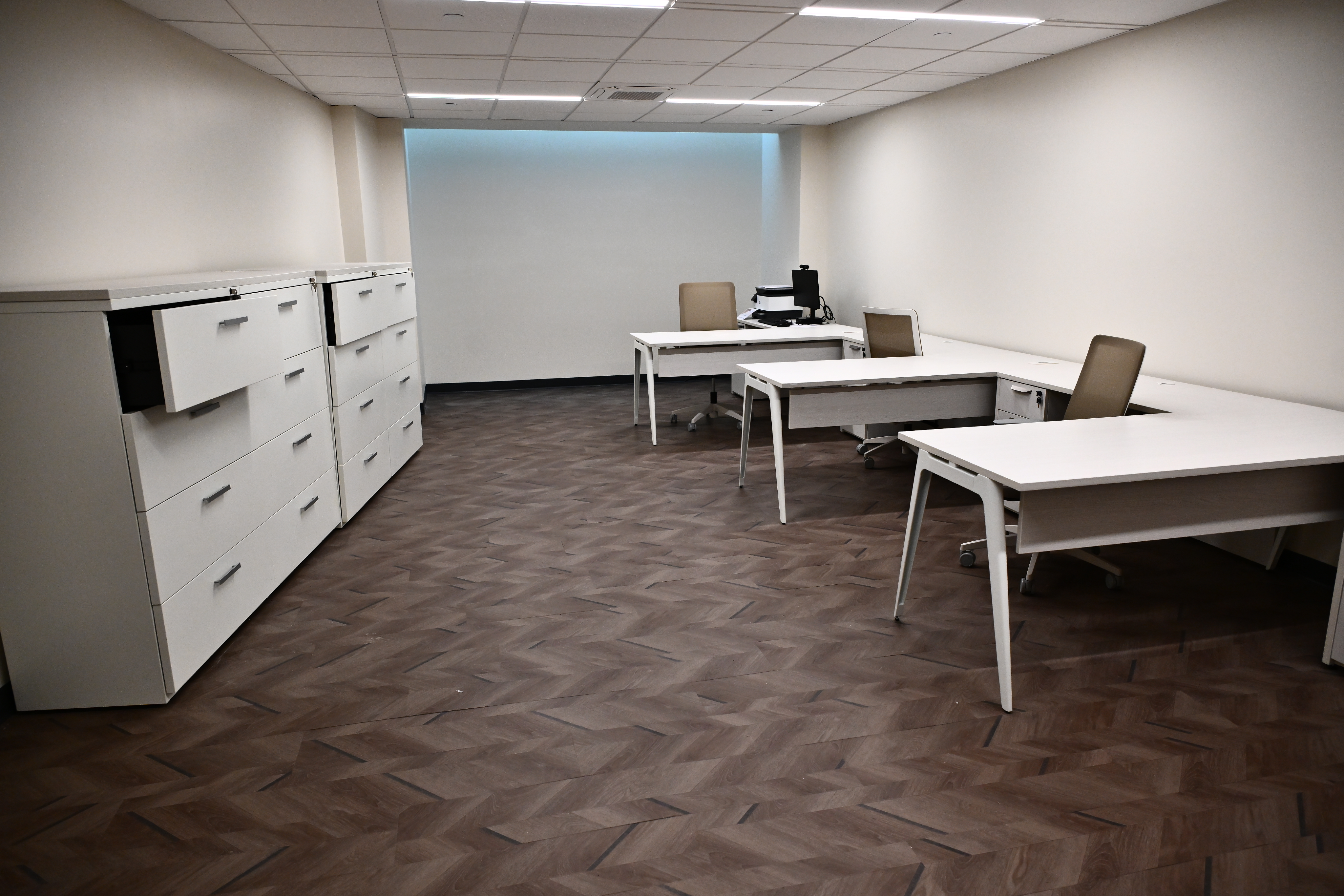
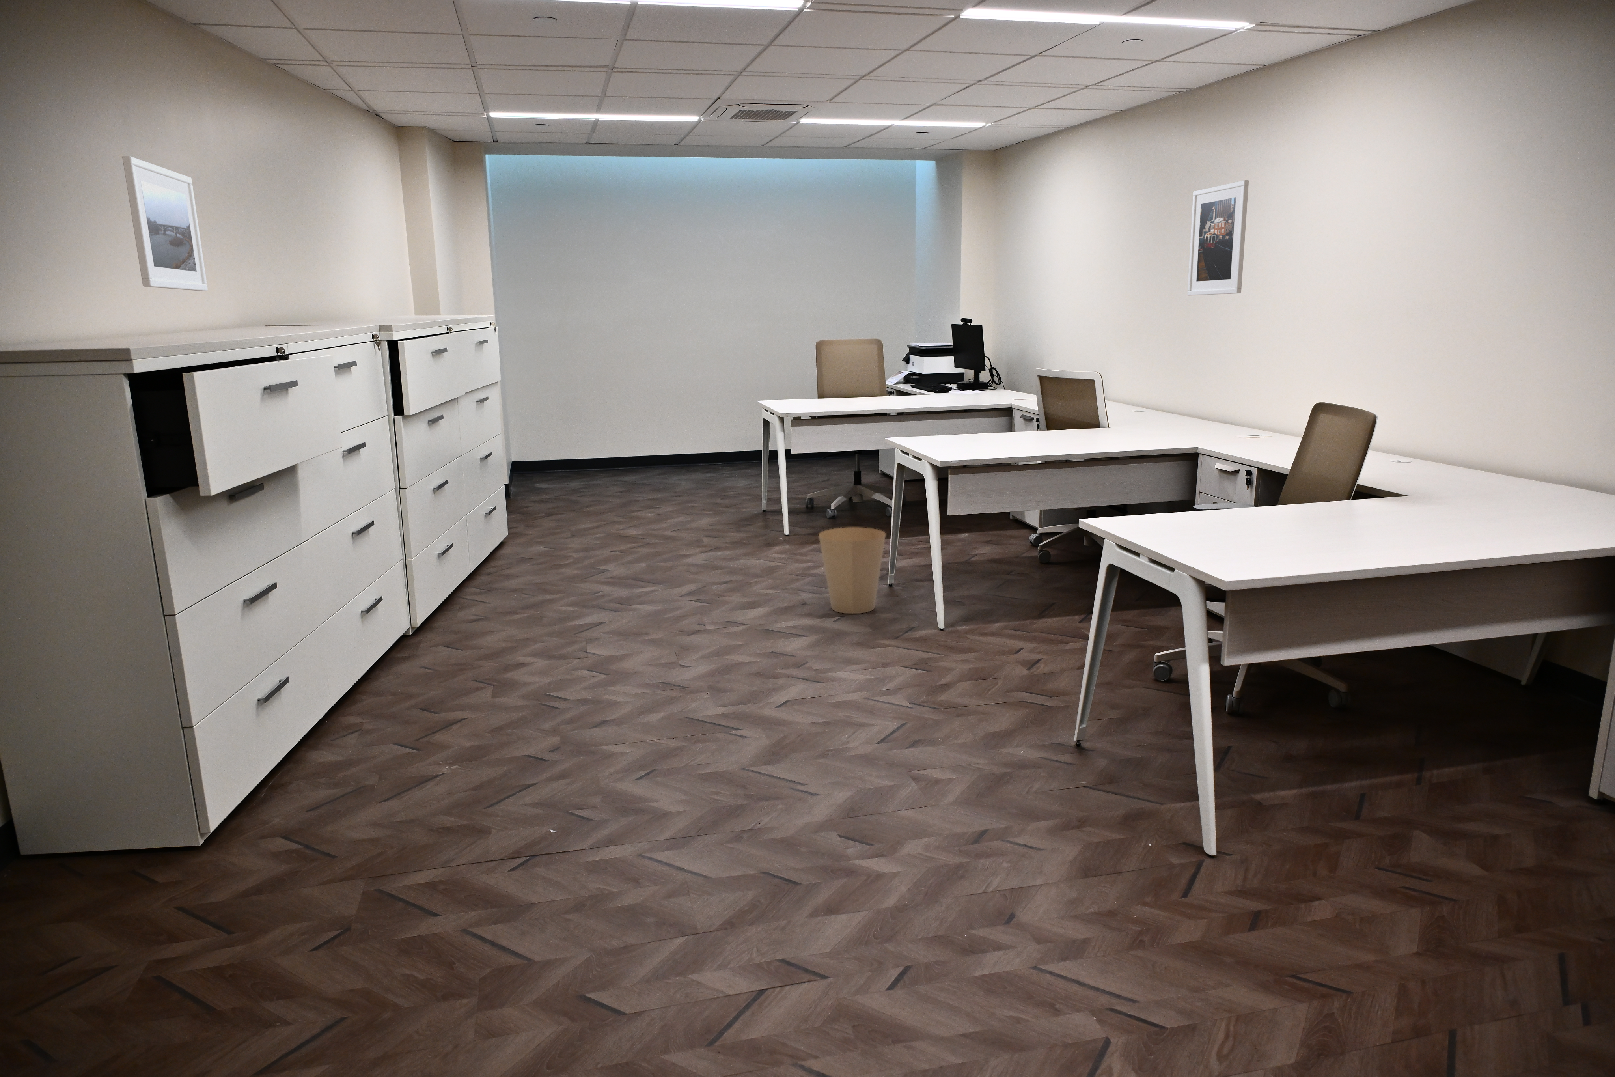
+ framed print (1216, 240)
+ trash can (852, 571)
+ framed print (168, 228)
